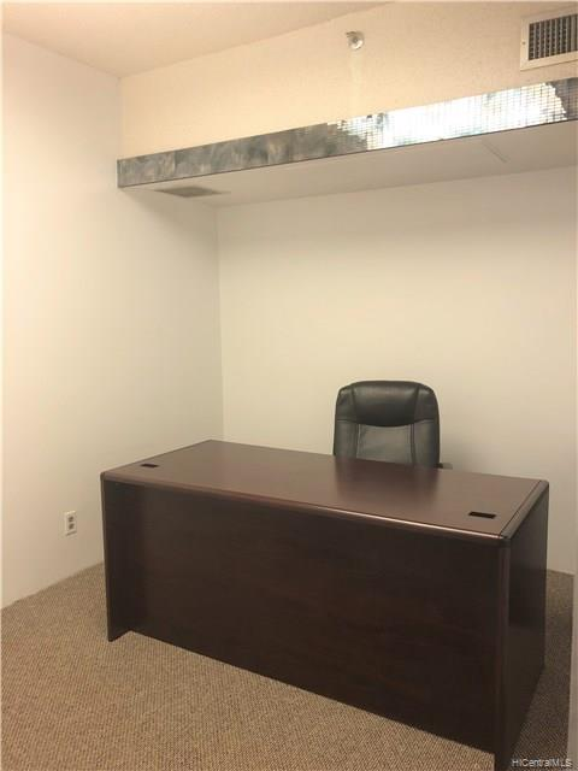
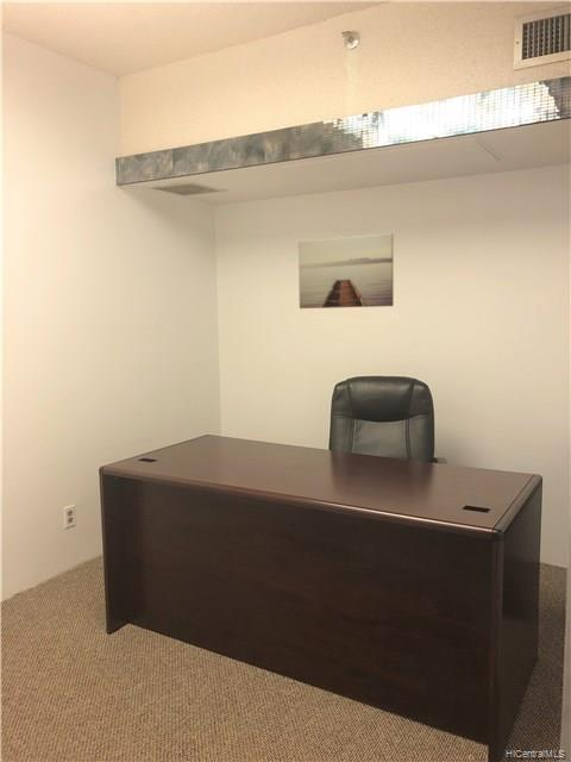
+ wall art (344, 273)
